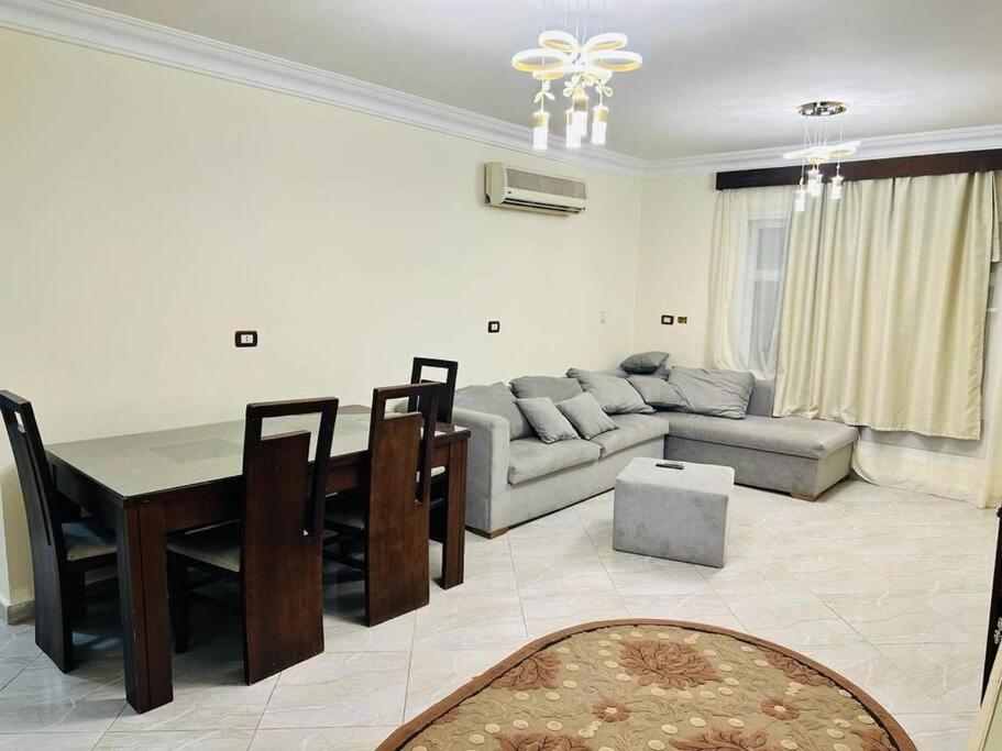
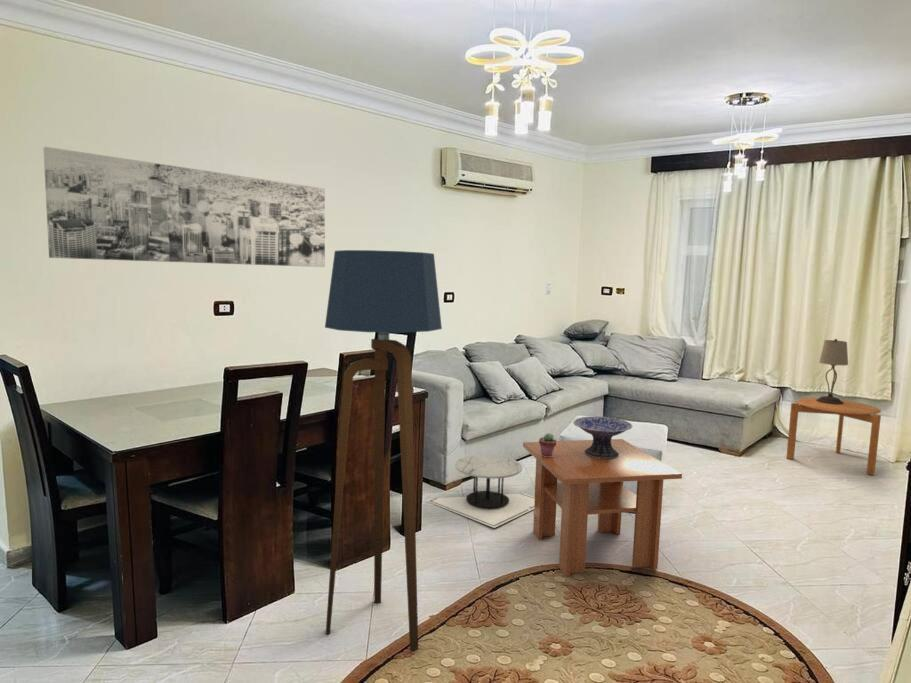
+ coffee table (593, 503)
+ wall art (208, 217)
+ decorative bowl (602, 437)
+ side table (837, 434)
+ floor lamp (382, 448)
+ potted succulent (547, 443)
+ side table (488, 483)
+ table lamp (833, 370)
